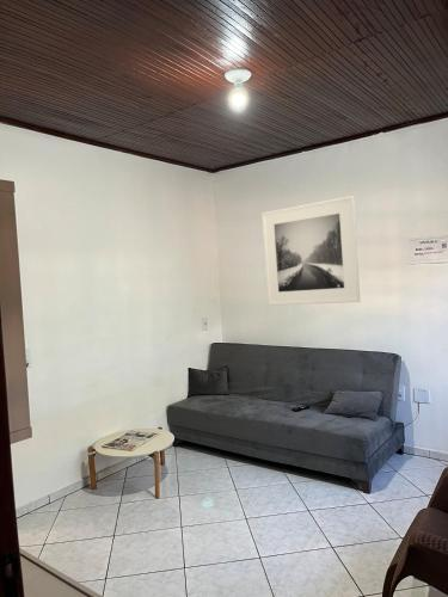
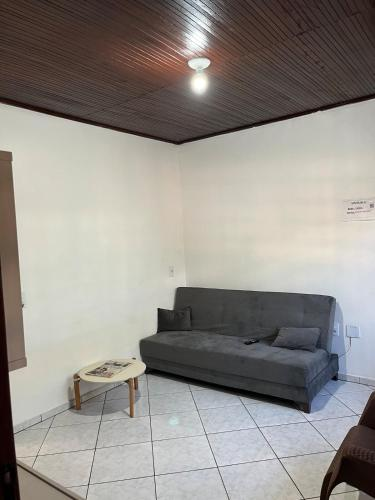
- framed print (307, 254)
